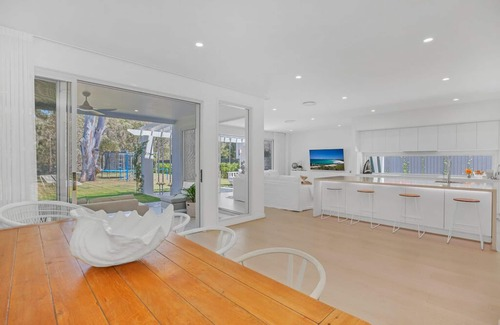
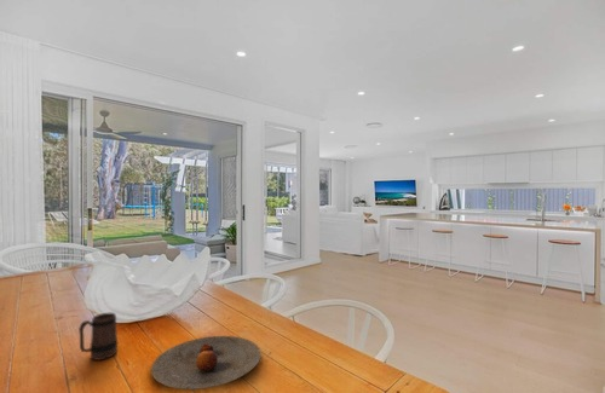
+ mug (98, 336)
+ plate (208, 353)
